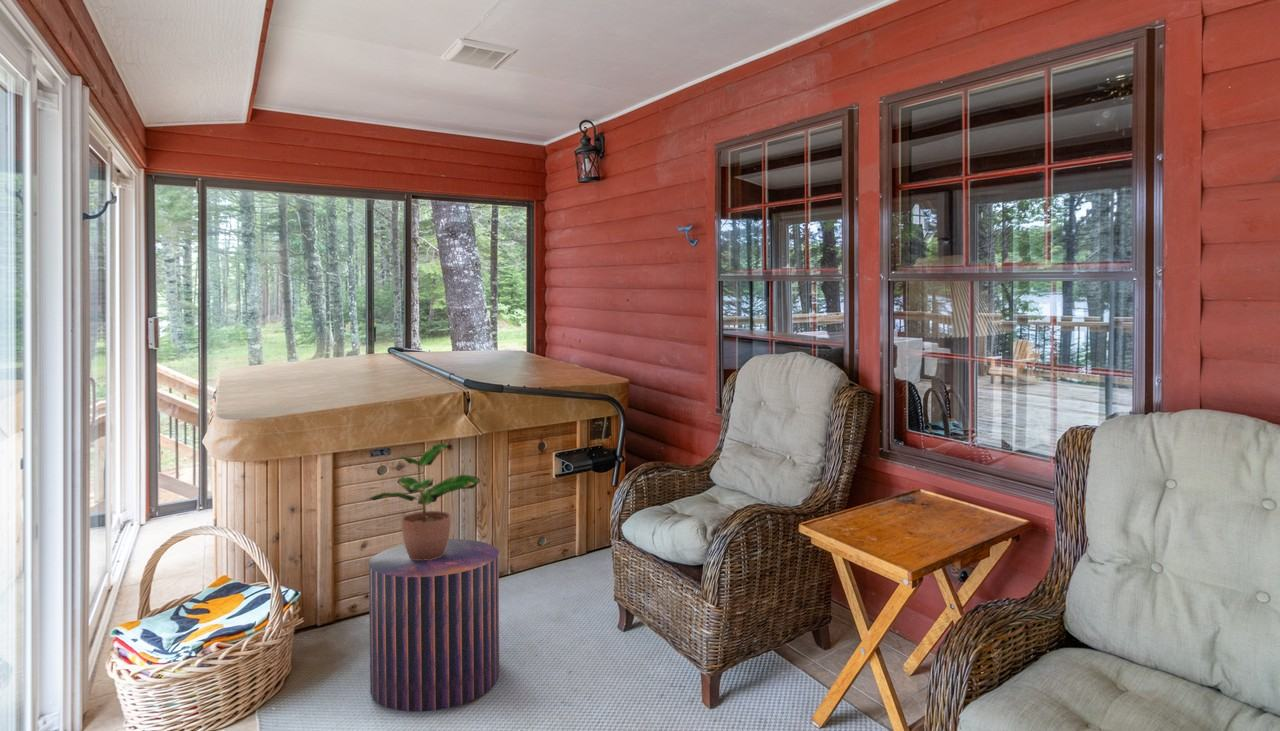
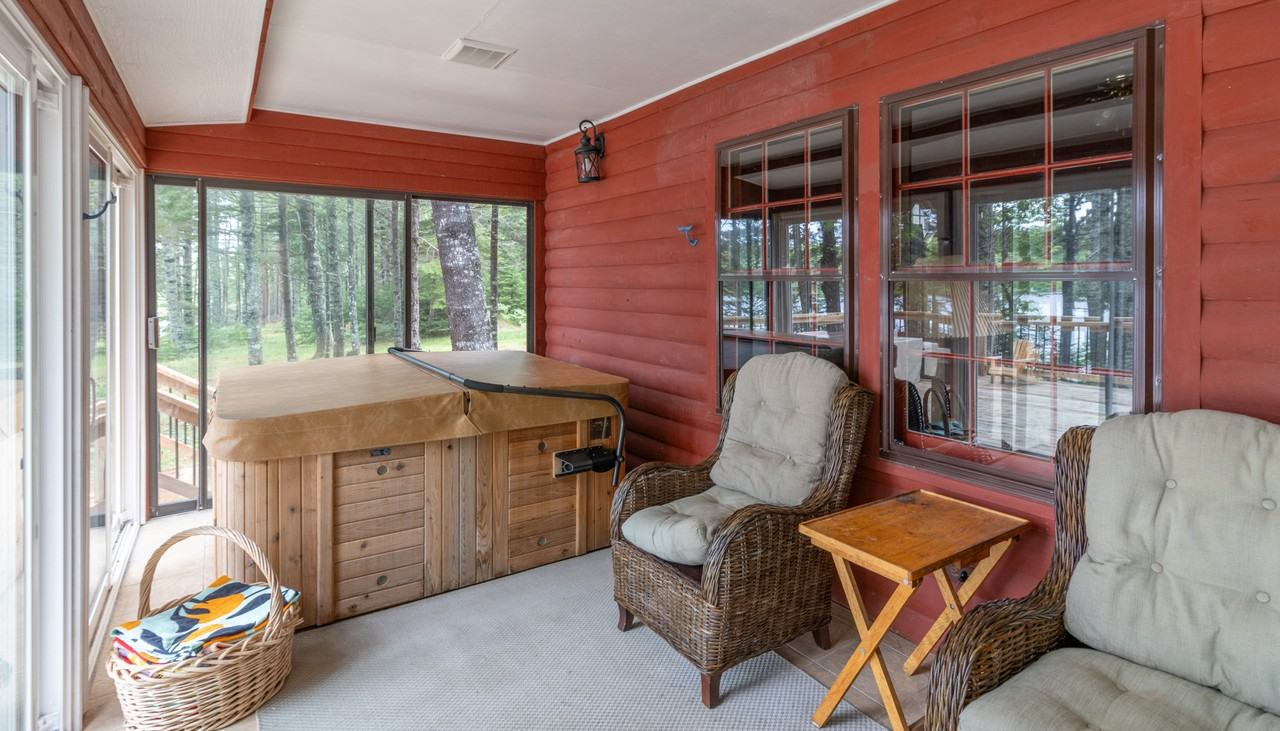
- potted plant (424, 501)
- stool (435, 617)
